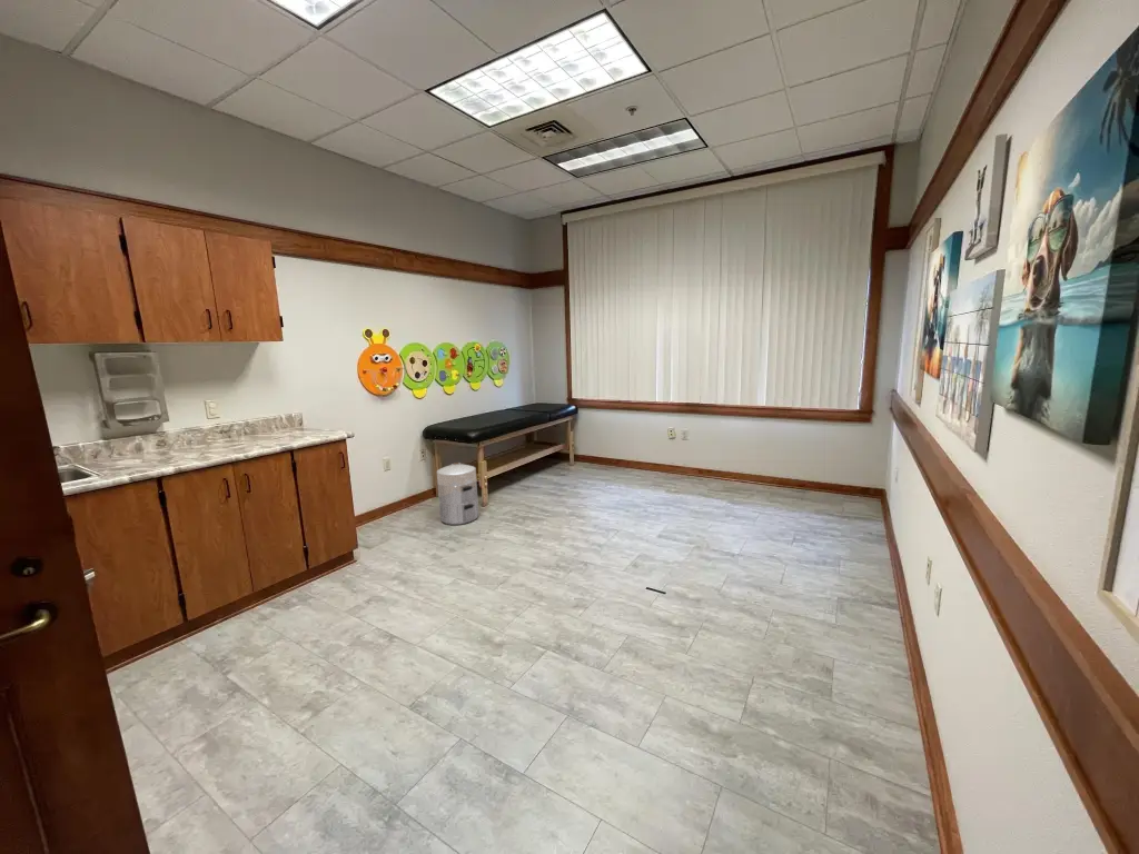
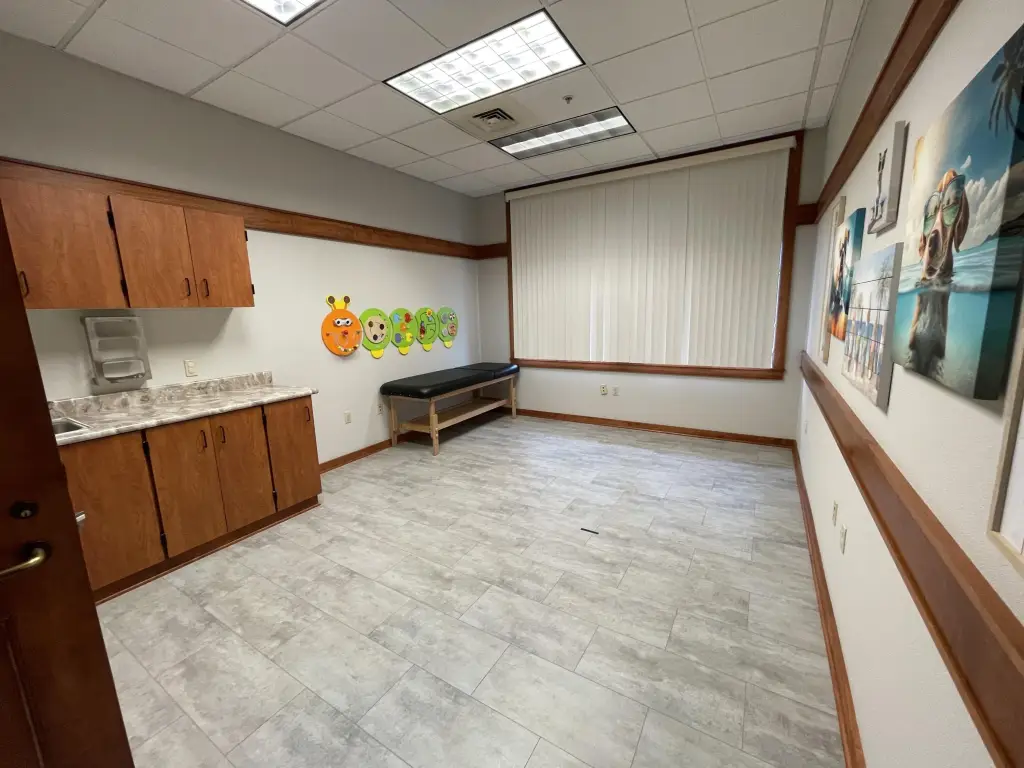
- waste bin (457, 490)
